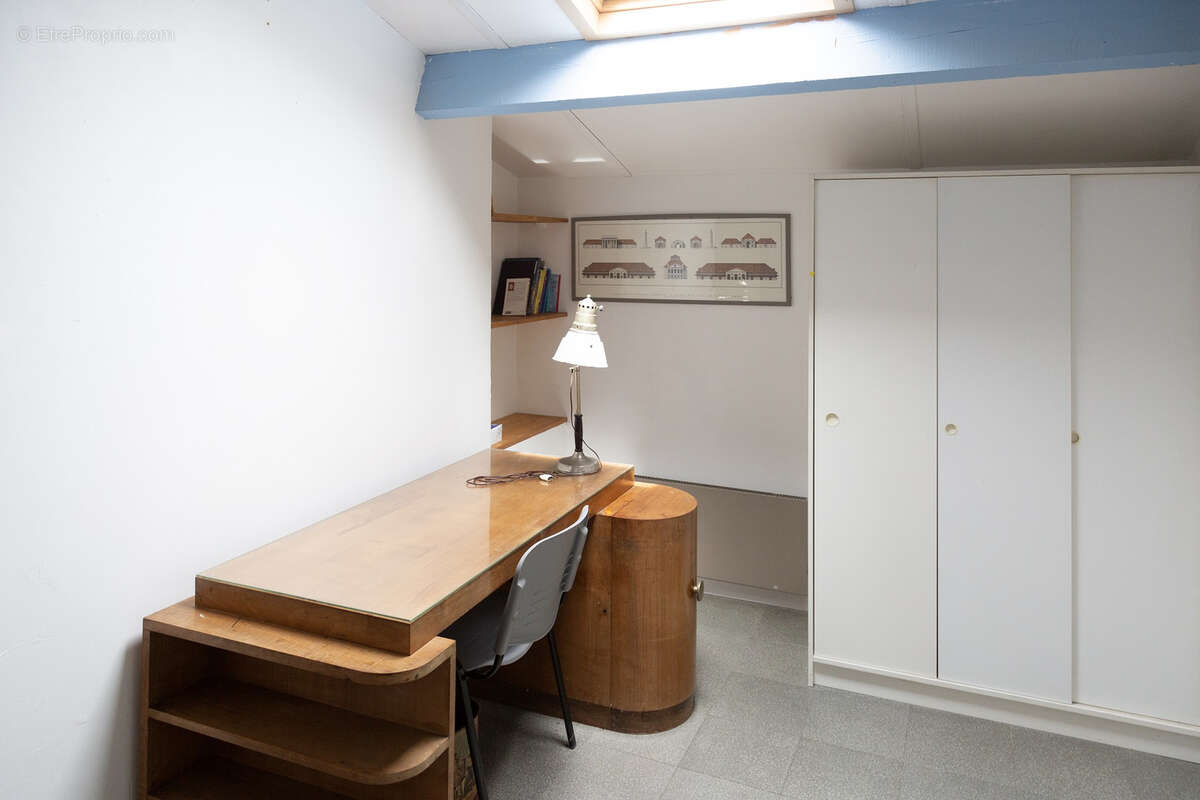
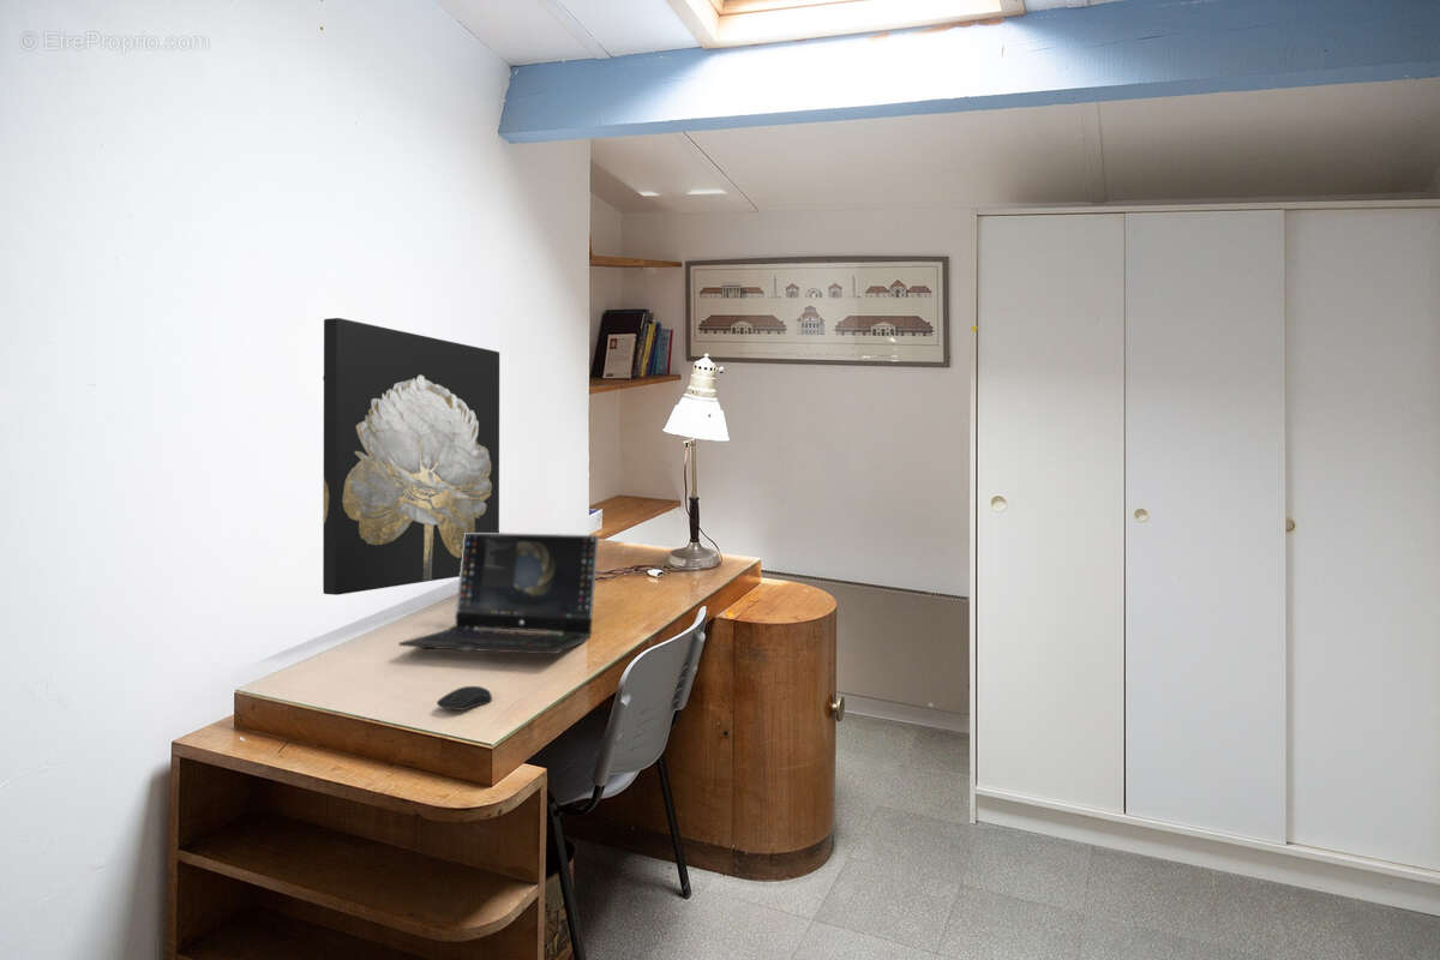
+ laptop computer (502, 590)
+ wall art (420, 458)
+ computer mouse (464, 696)
